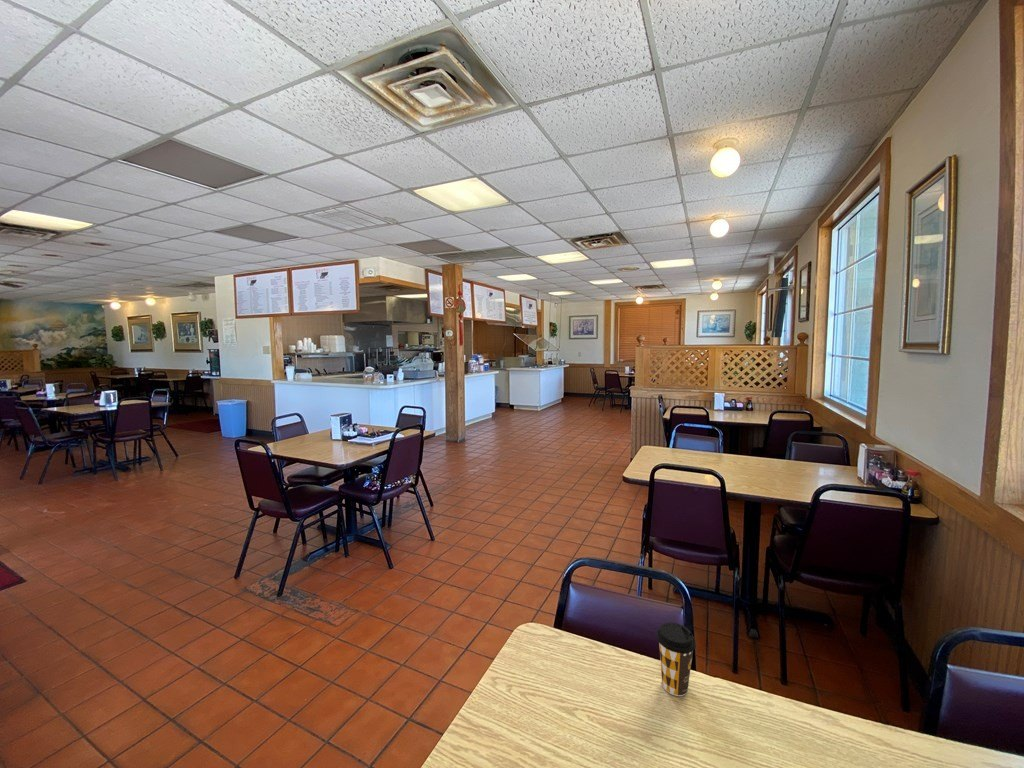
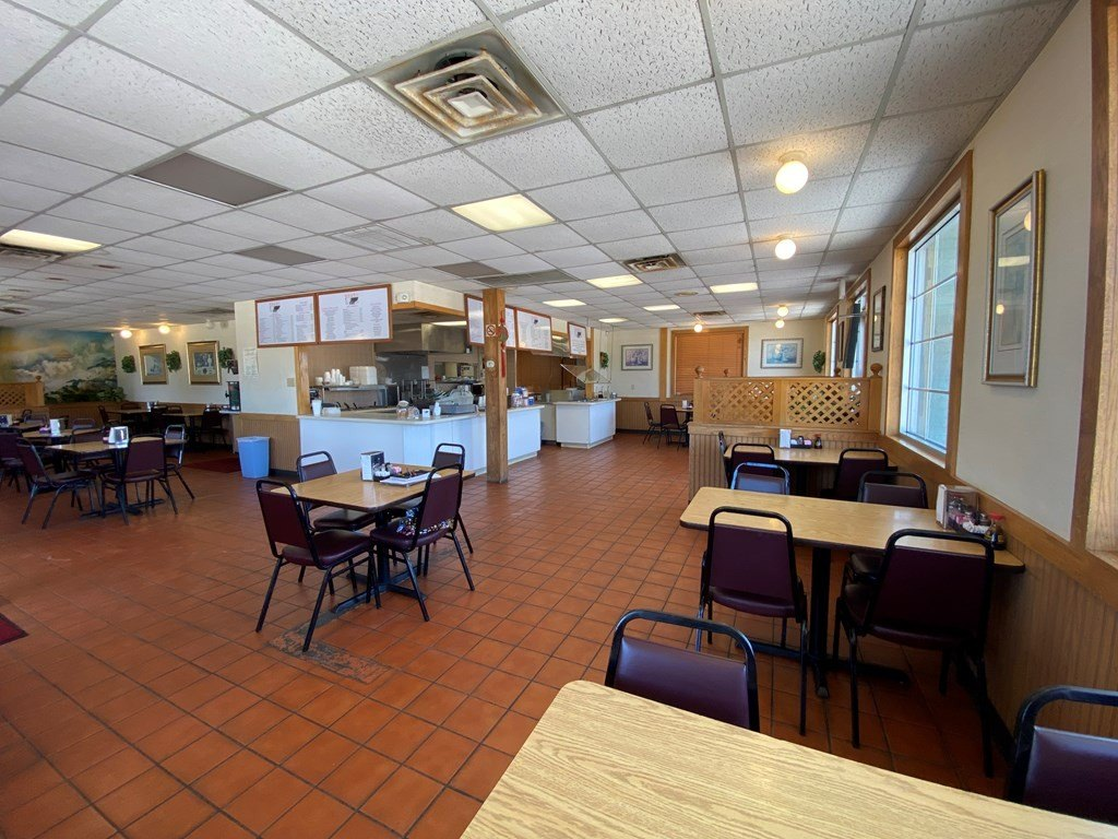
- coffee cup (675, 659)
